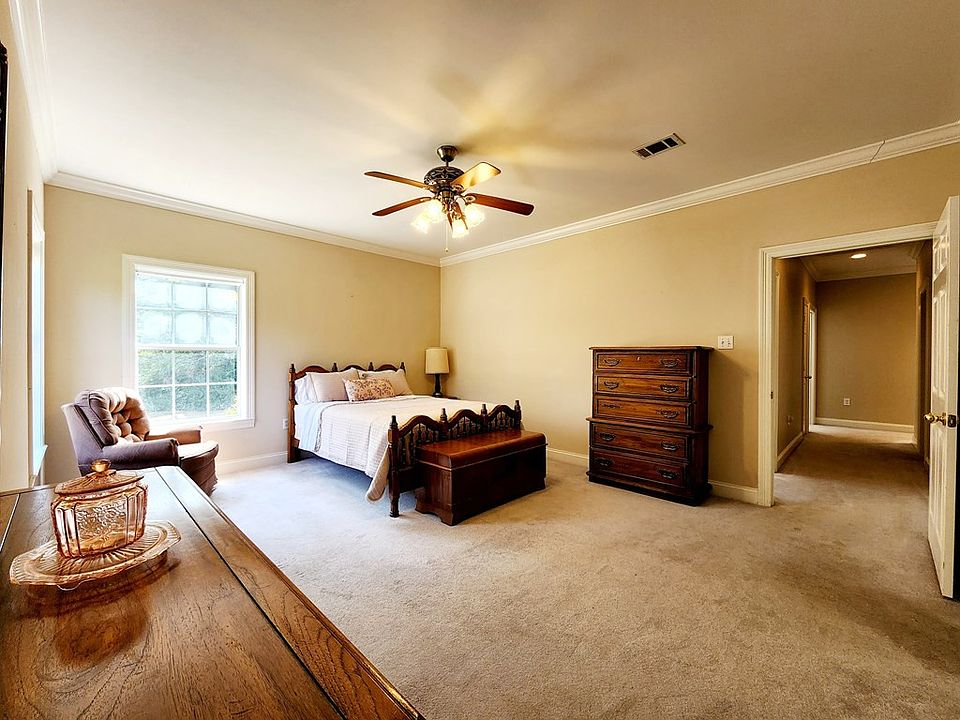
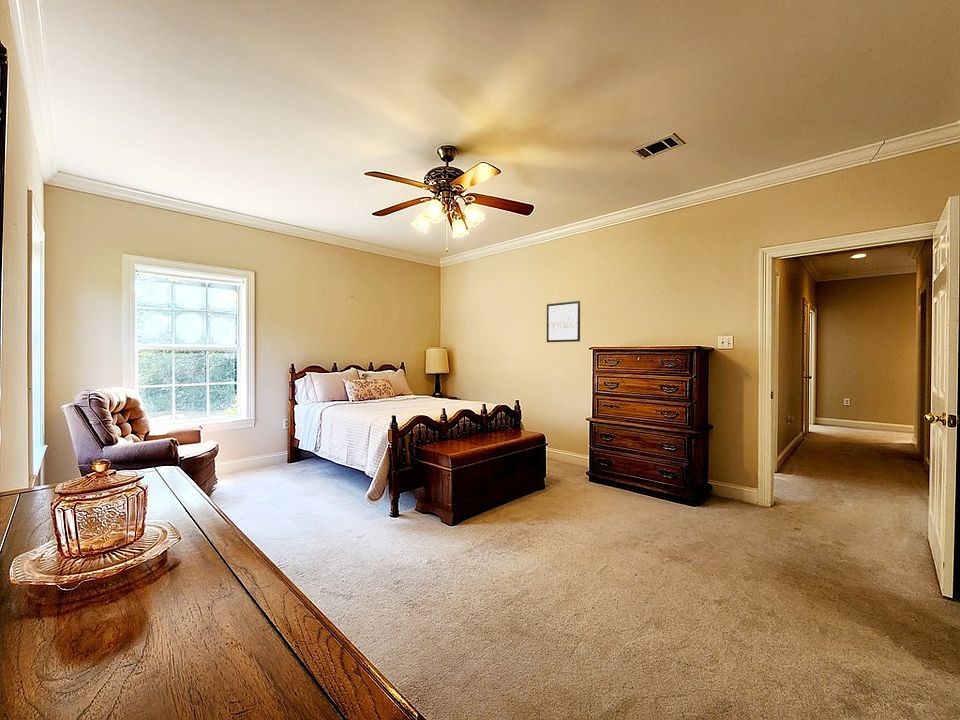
+ wall art (562, 322)
